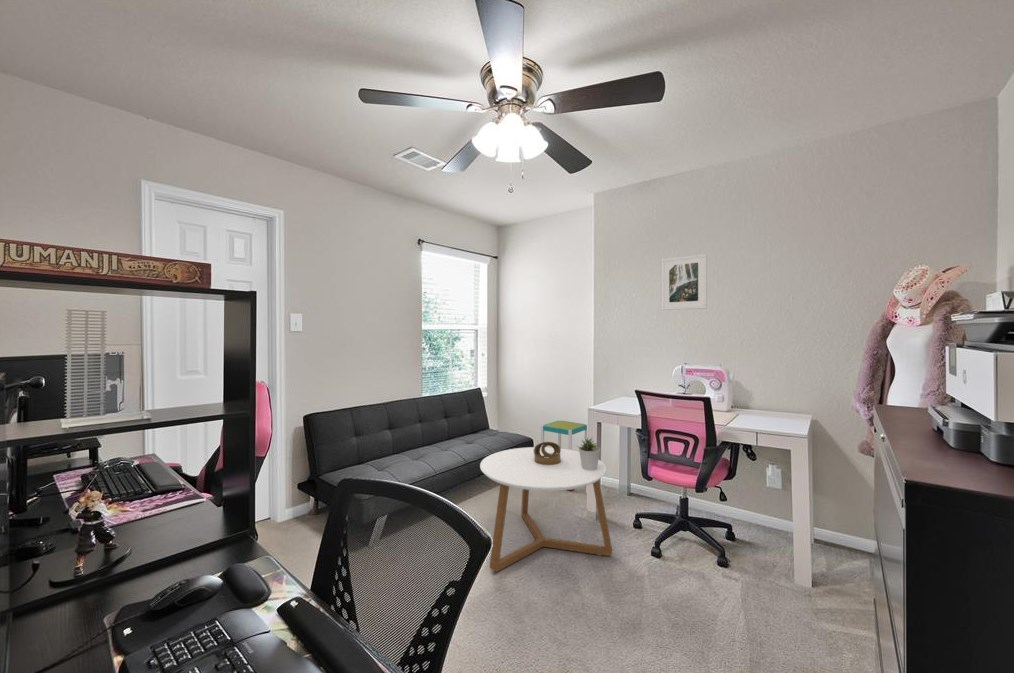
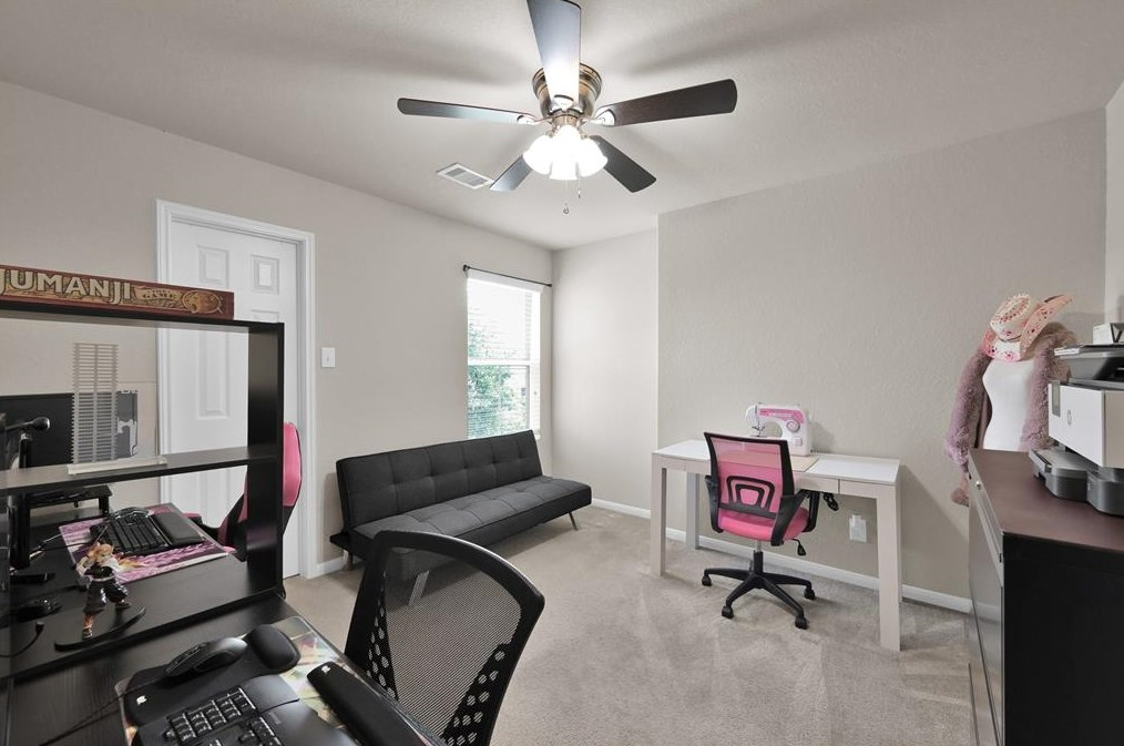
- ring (547, 452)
- coffee table (541, 490)
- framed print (683, 282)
- potted plant (588, 451)
- side table (569, 449)
